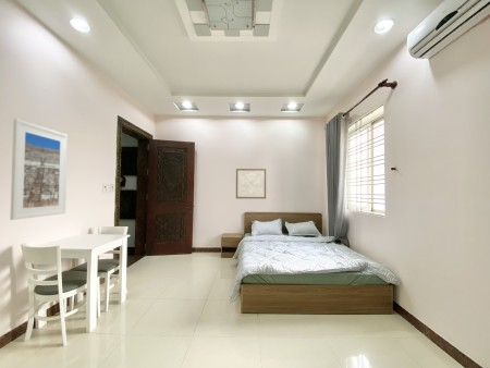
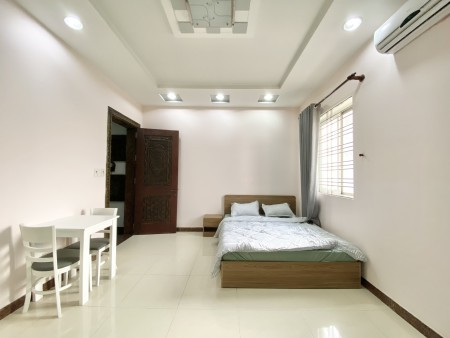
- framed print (42, 171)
- wall art (252, 184)
